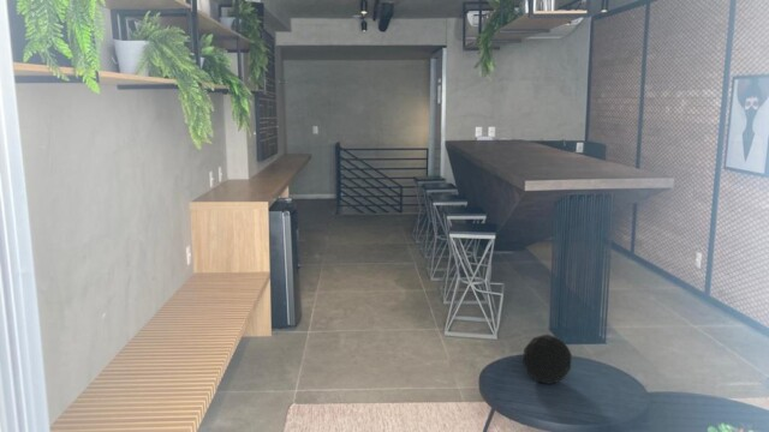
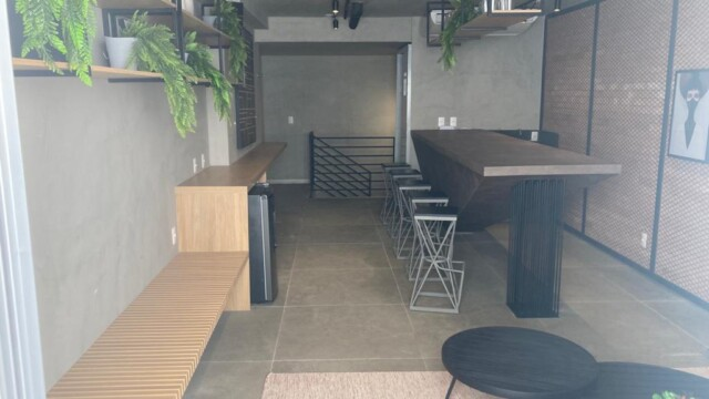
- decorative orb (547, 359)
